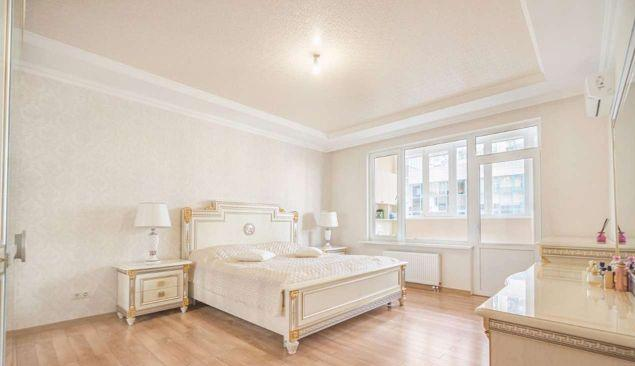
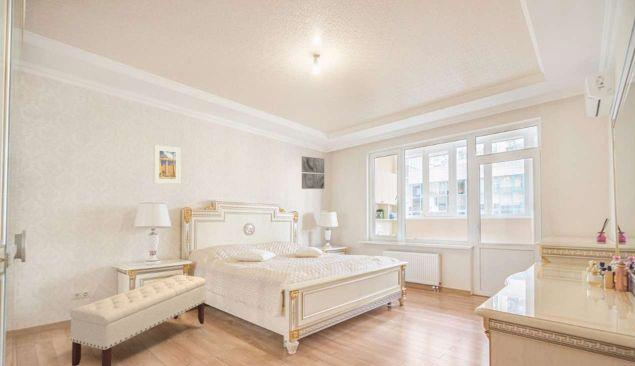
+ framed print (167, 165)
+ wall art (313, 172)
+ bench (147, 316)
